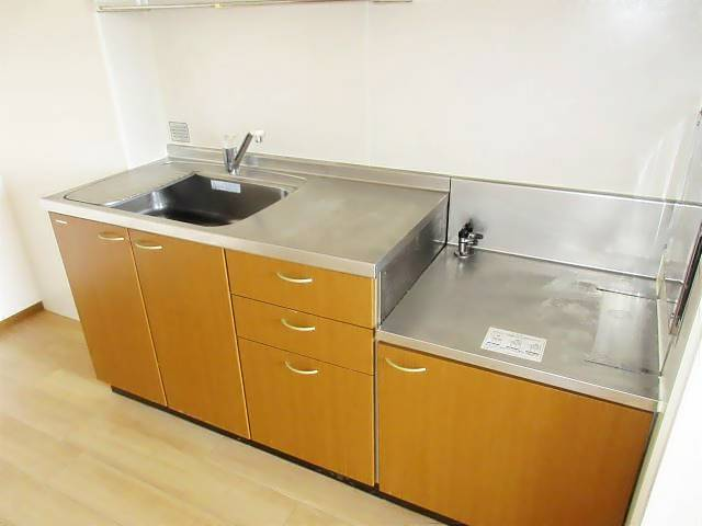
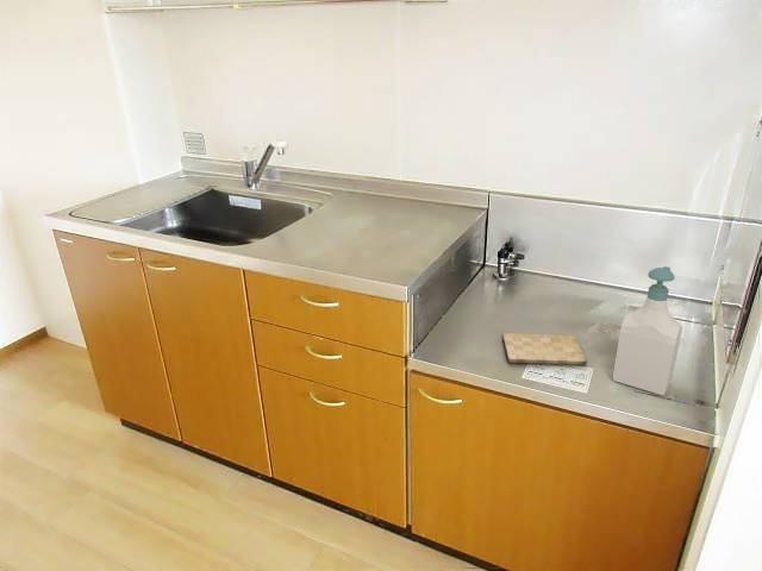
+ soap bottle (652, 325)
+ cutting board (542, 347)
